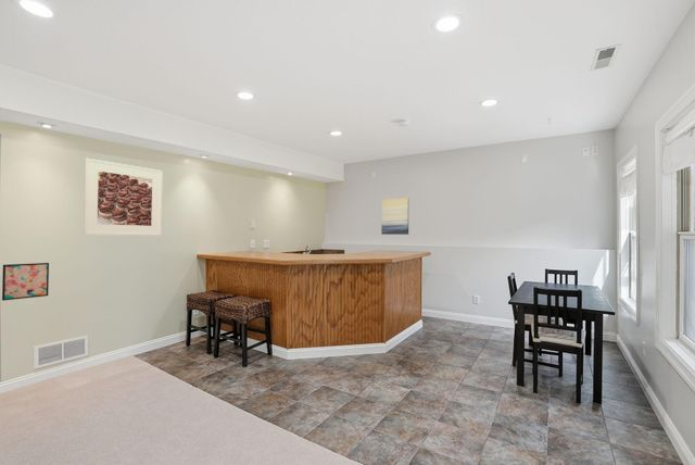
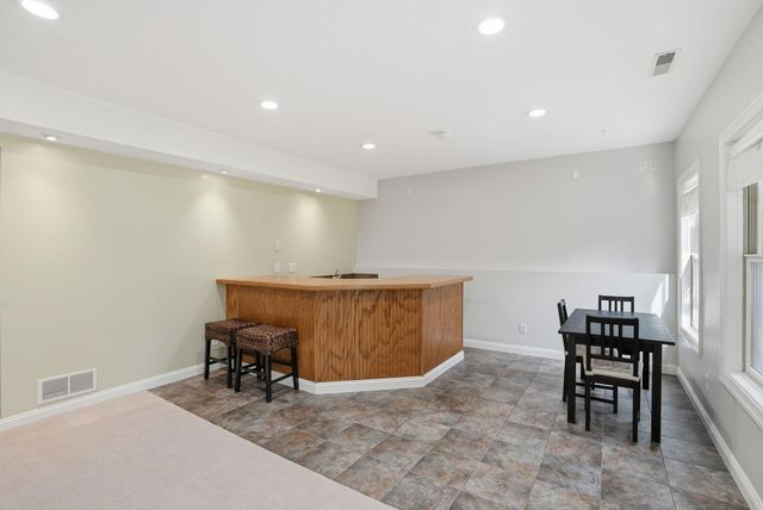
- wall art (26, 280)
- wall art (394, 216)
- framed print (126, 200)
